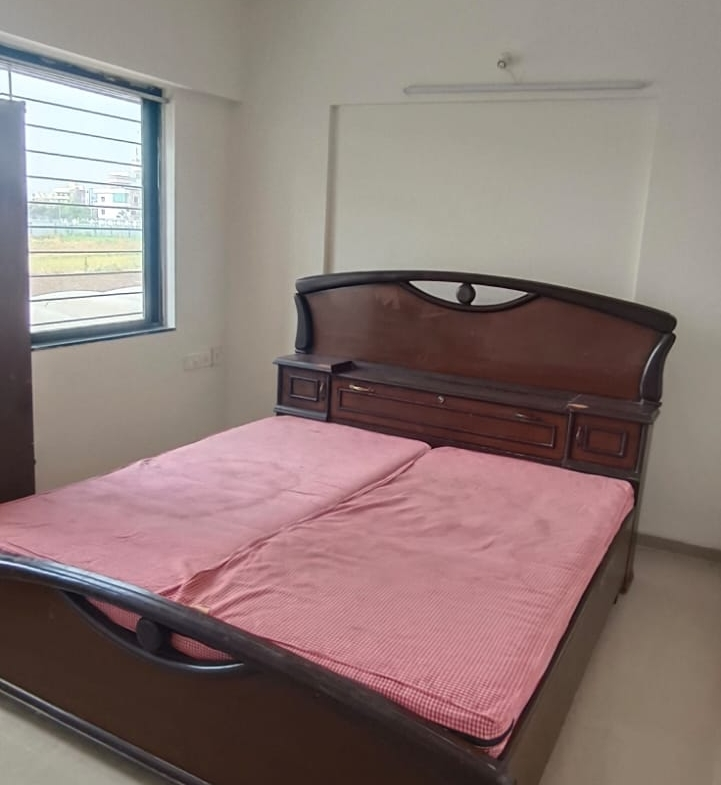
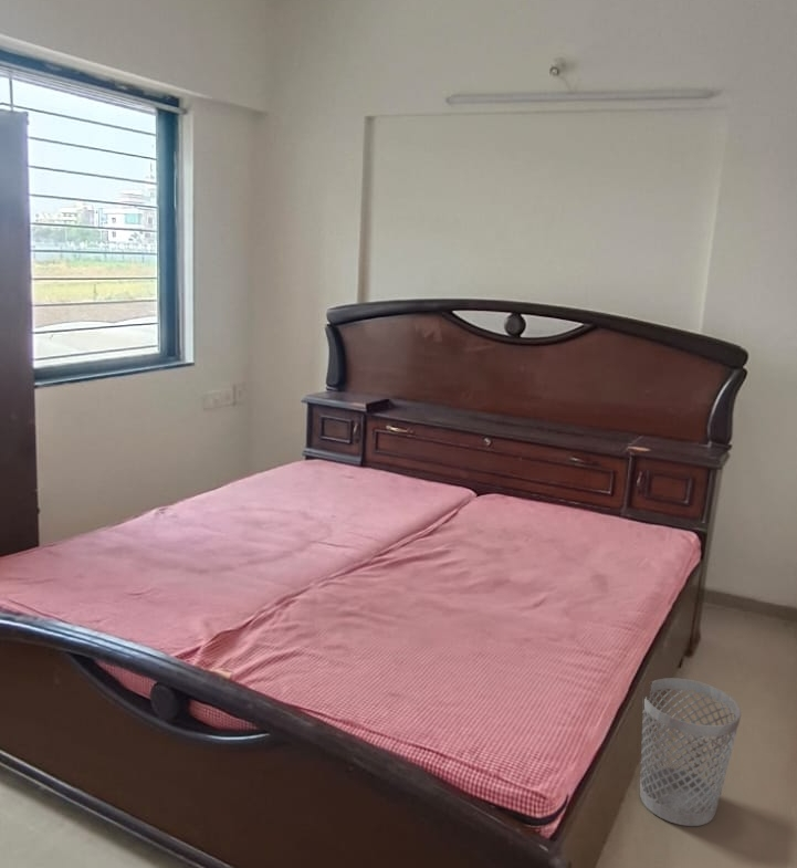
+ wastebasket (684, 753)
